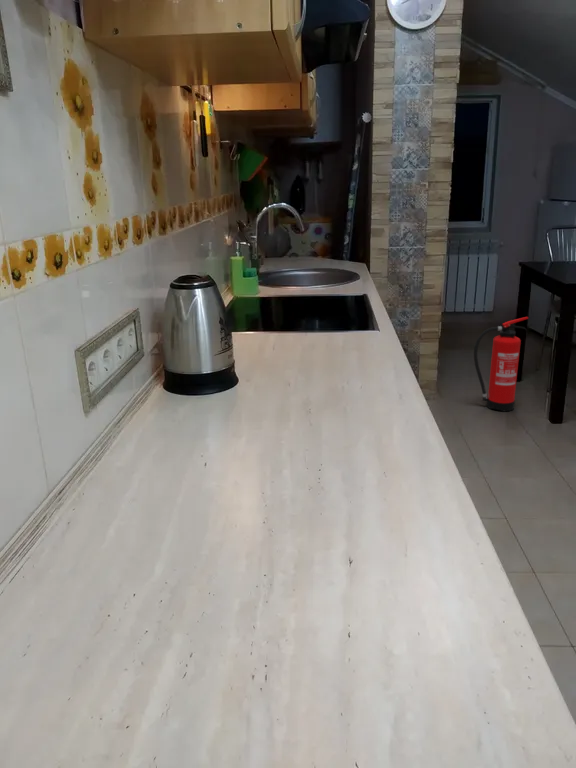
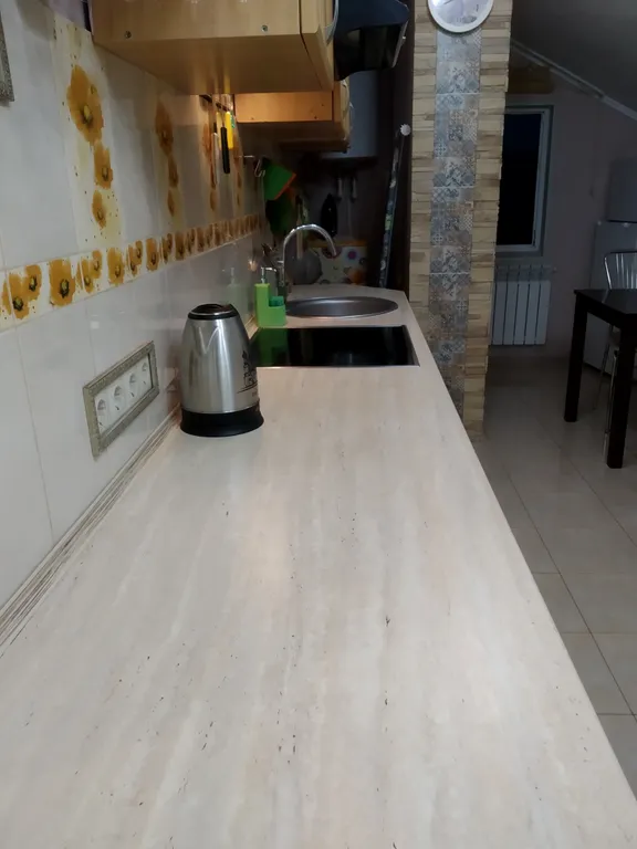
- fire extinguisher (497, 363)
